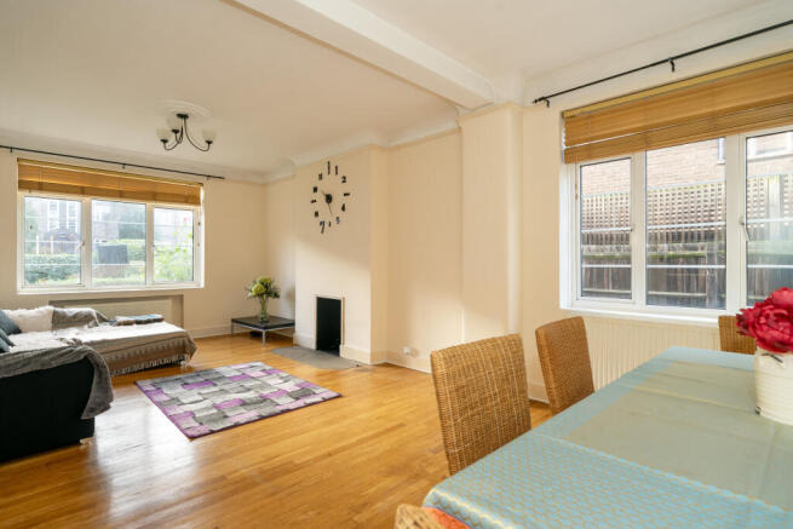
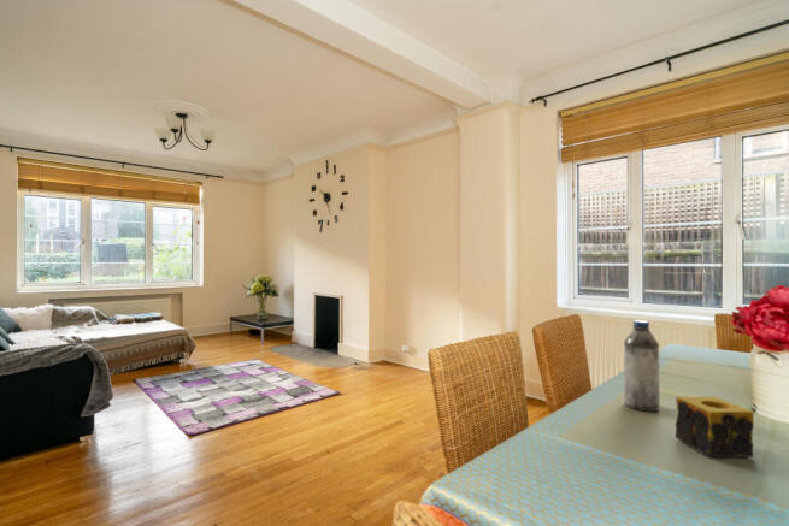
+ water bottle (641, 362)
+ candle (712, 425)
